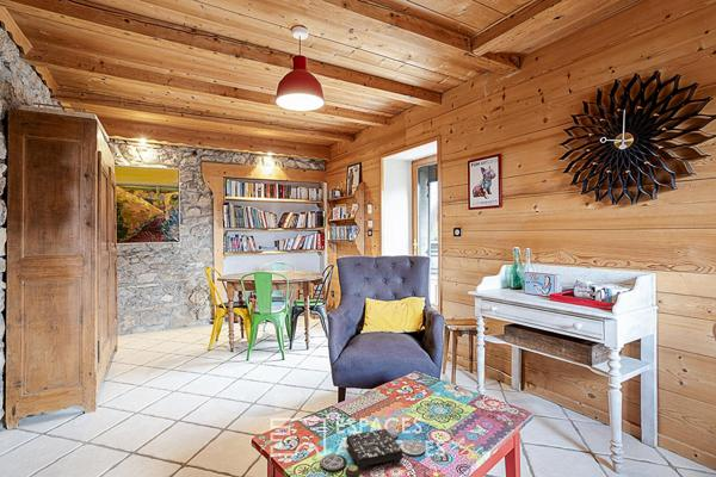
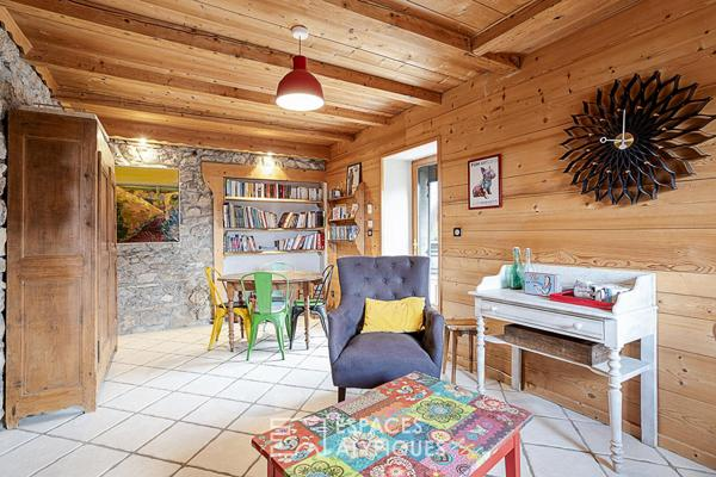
- board game (374, 448)
